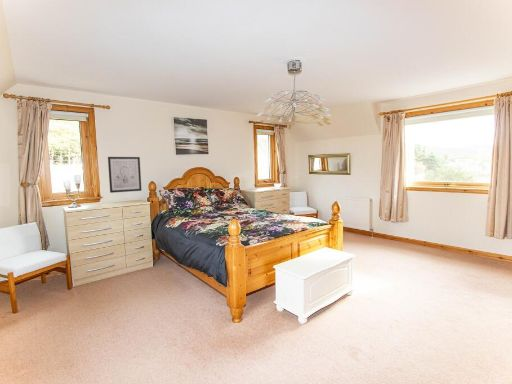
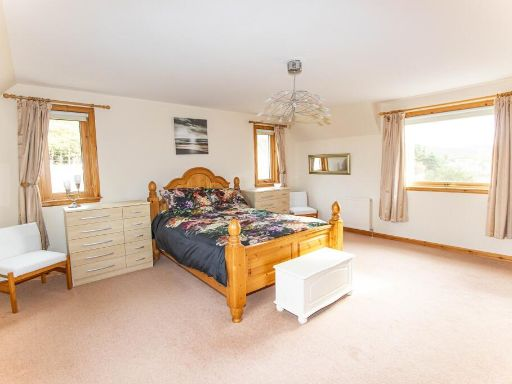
- wall art (125, 174)
